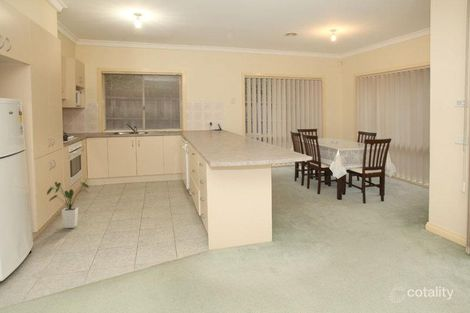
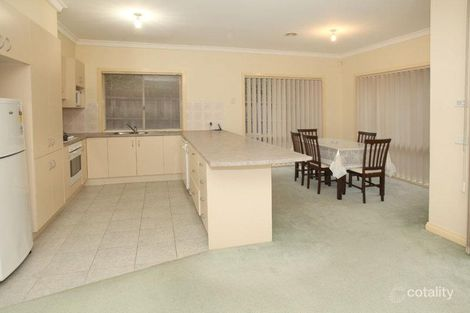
- house plant (70, 203)
